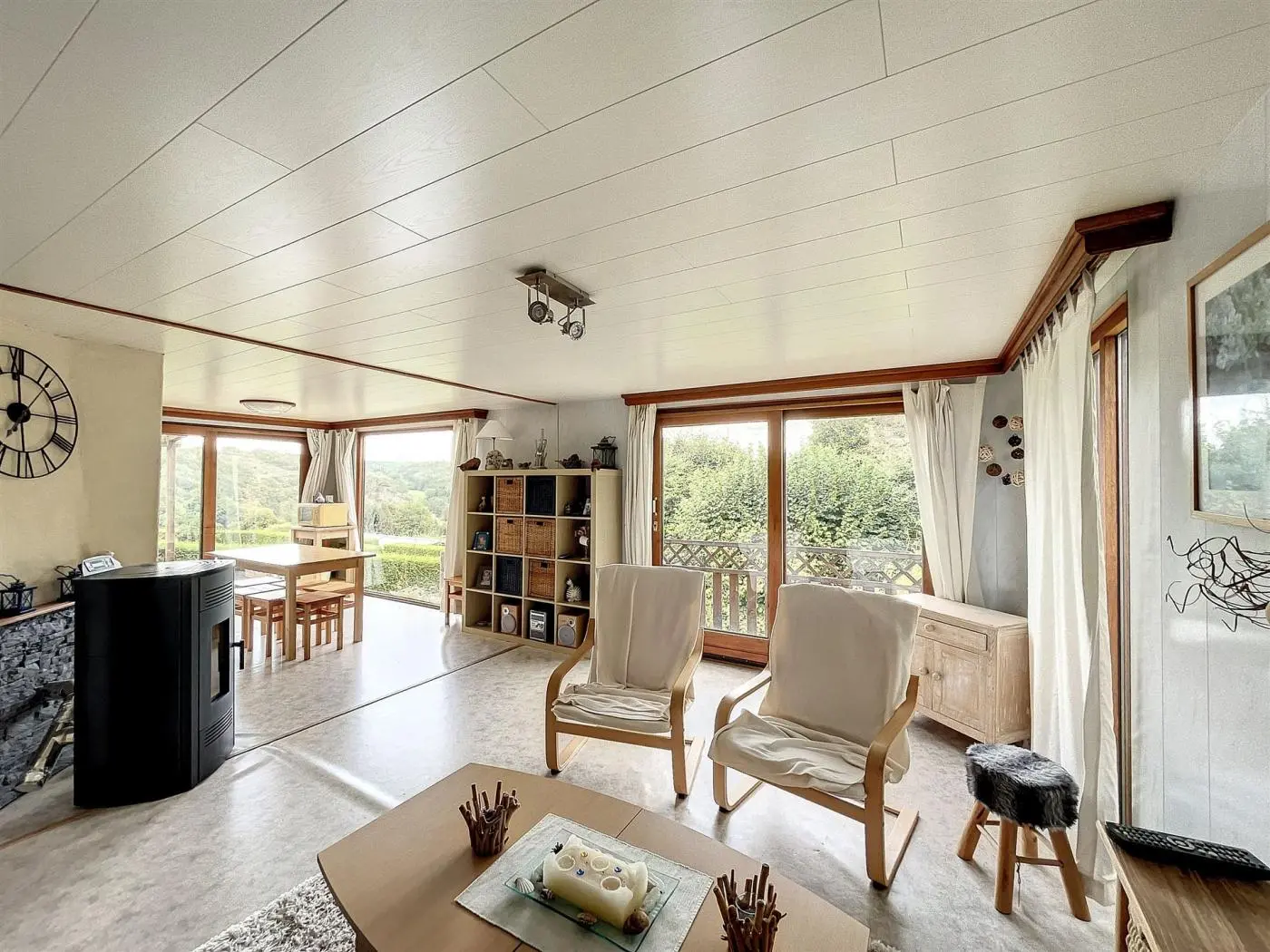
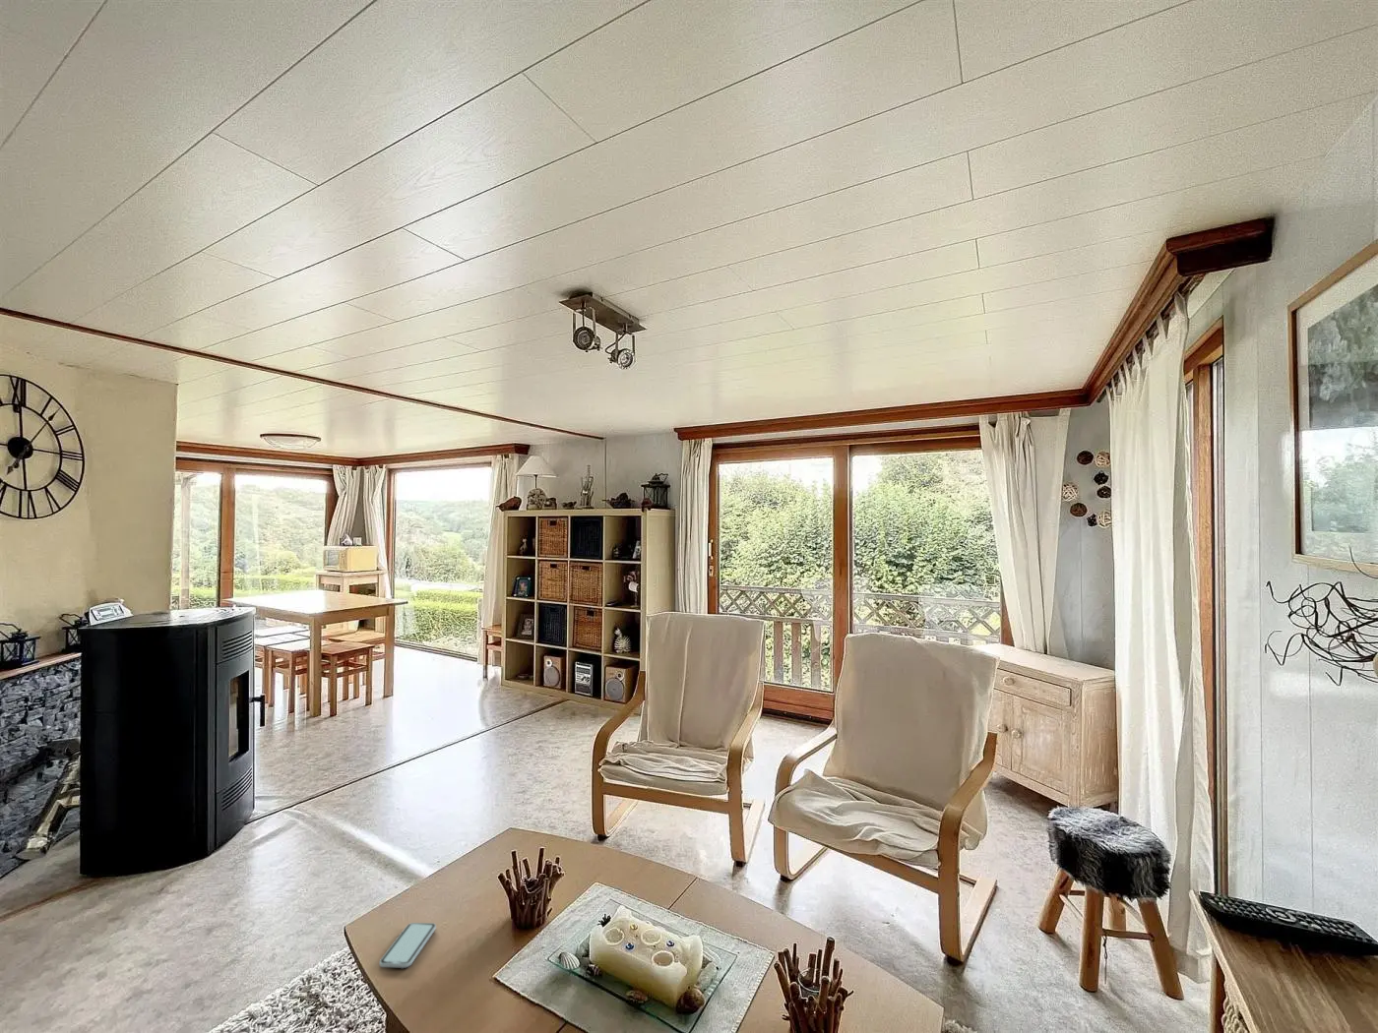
+ smartphone (408, 943)
